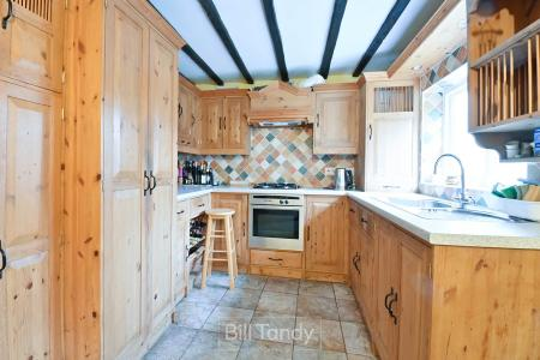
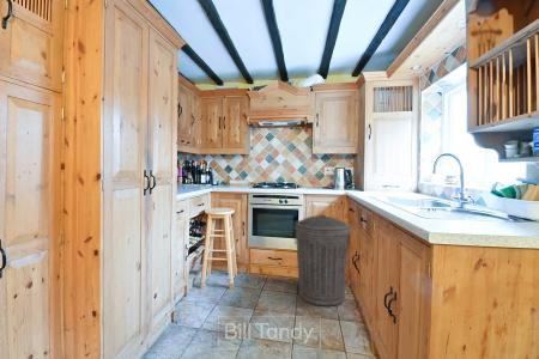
+ trash can (321, 254)
